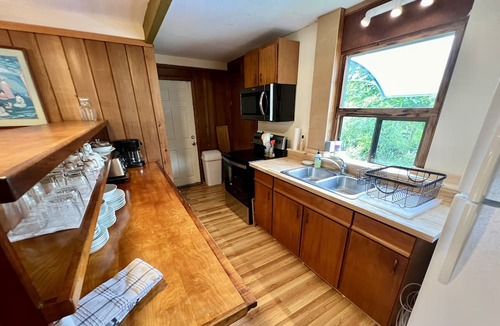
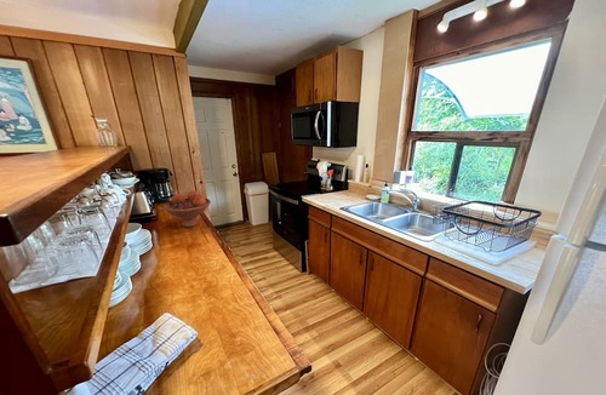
+ fruit bowl (188, 210)
